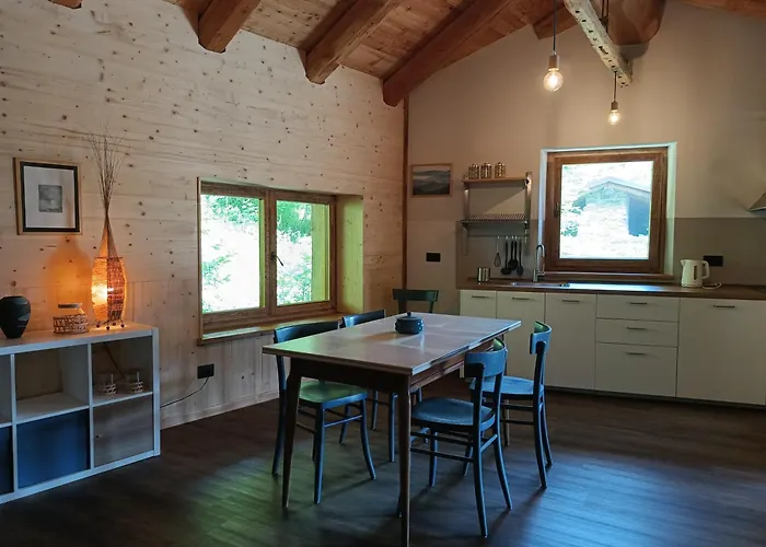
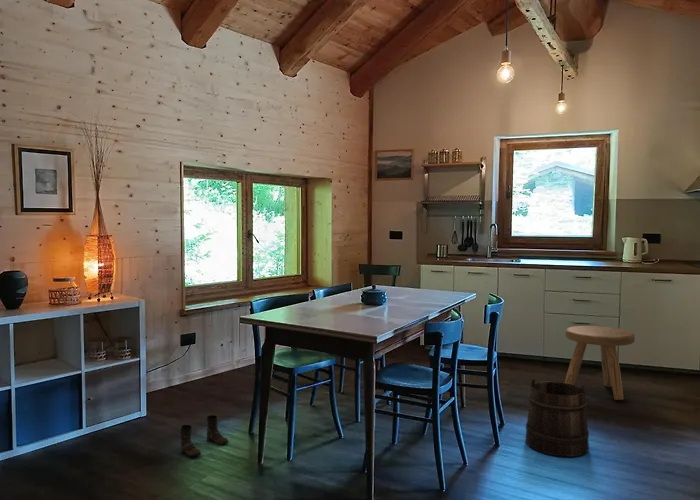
+ boots (207, 435)
+ bucket (557, 413)
+ stool (601, 361)
